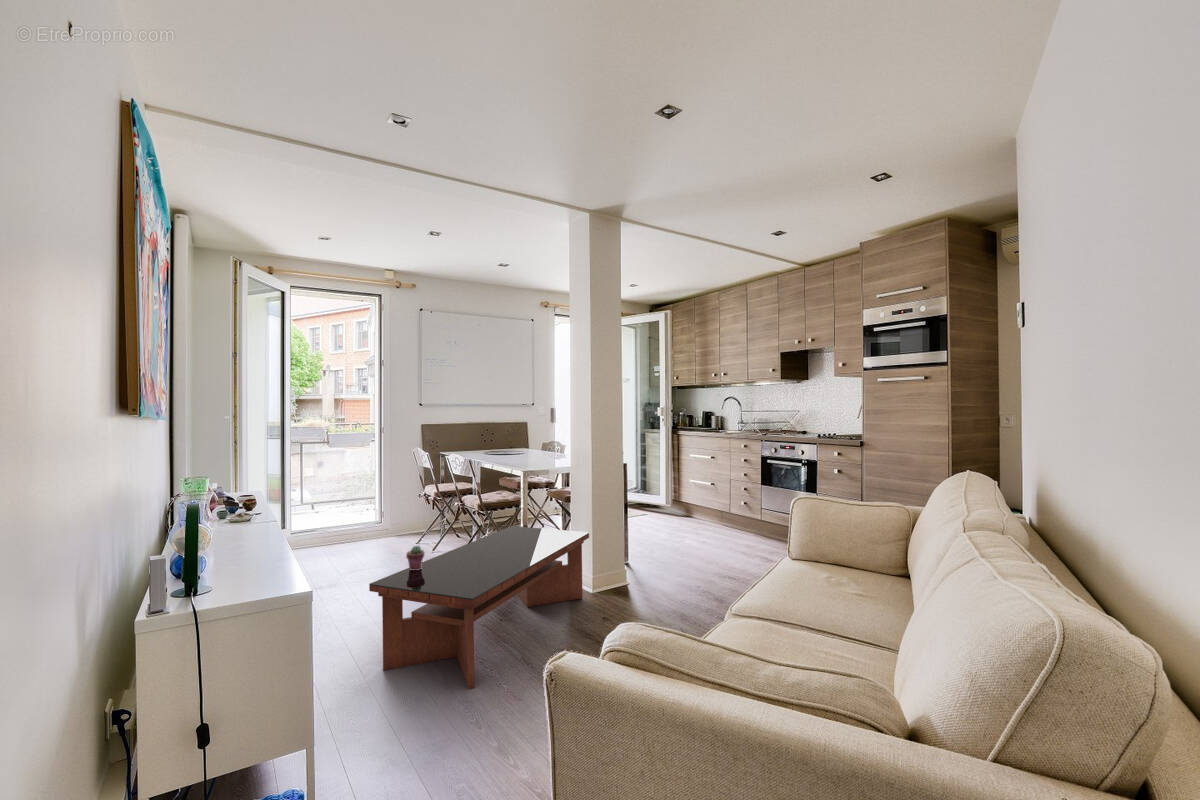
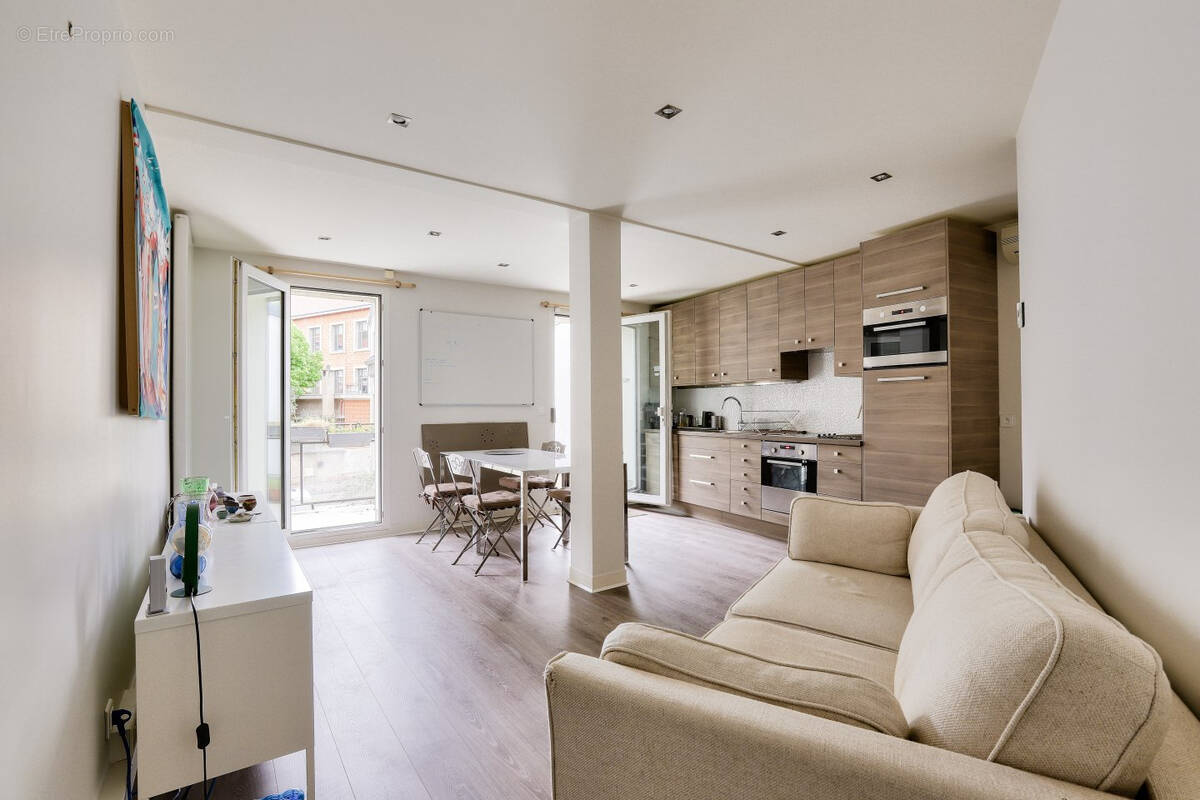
- coffee table (497, 591)
- potted succulent (415, 556)
